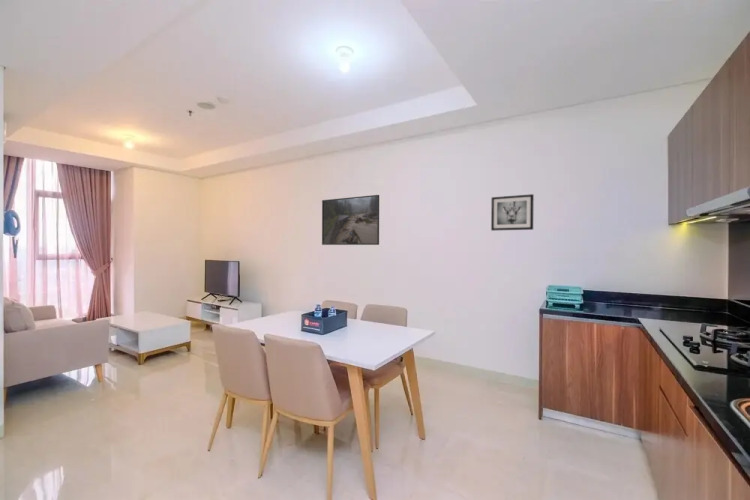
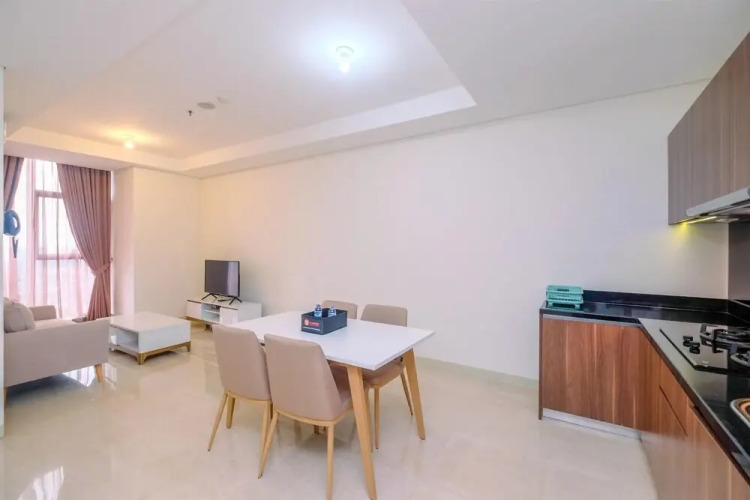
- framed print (349, 221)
- wall art (511, 213)
